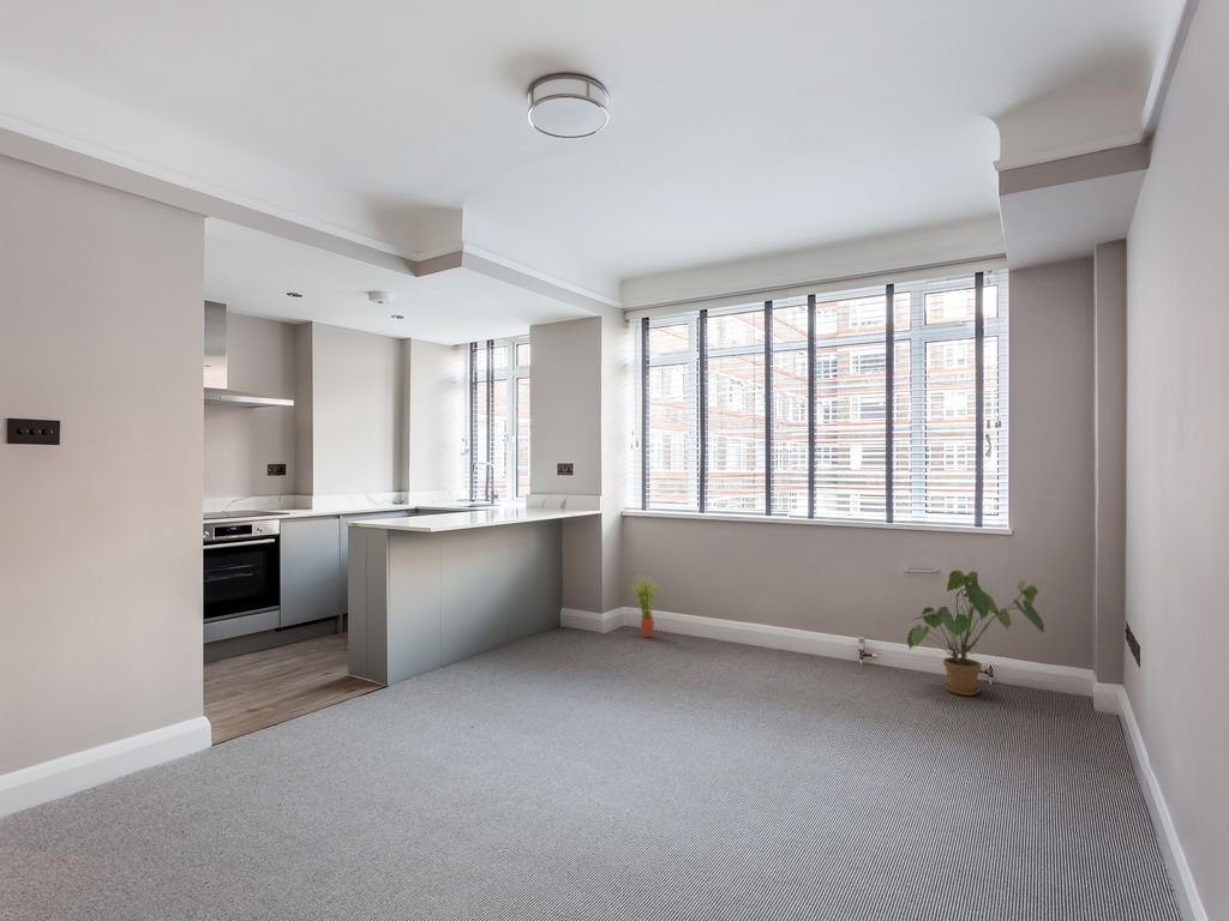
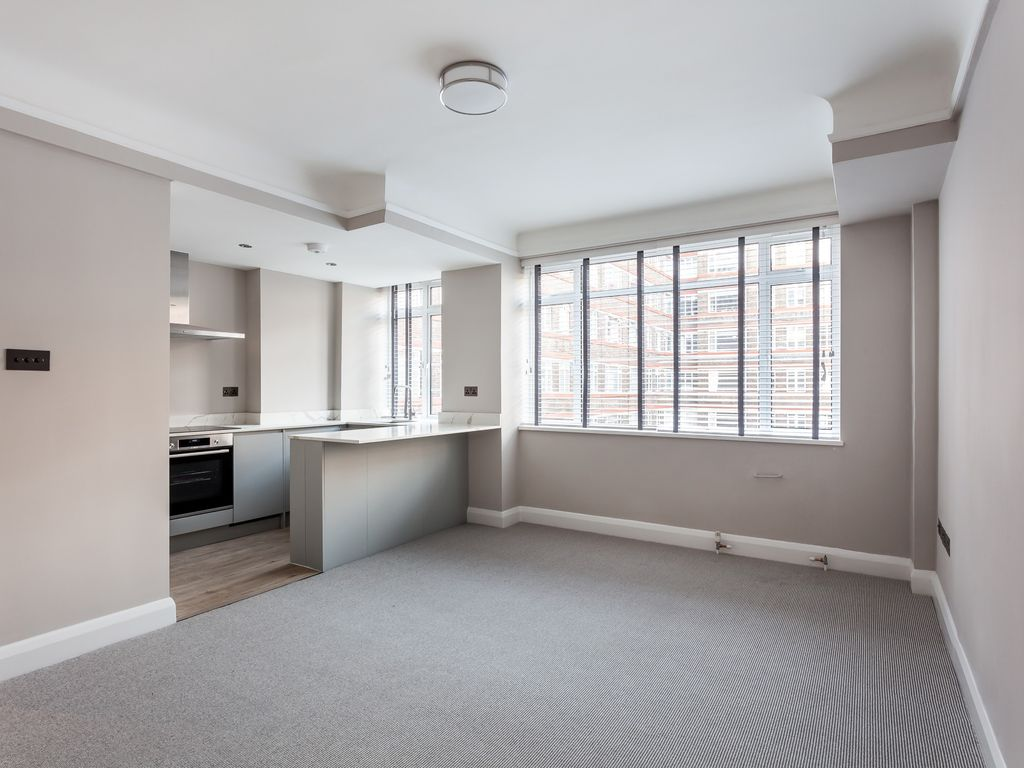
- potted plant (643, 606)
- house plant (972, 630)
